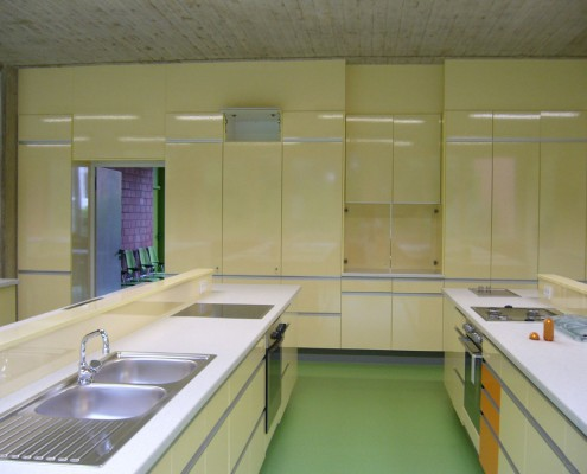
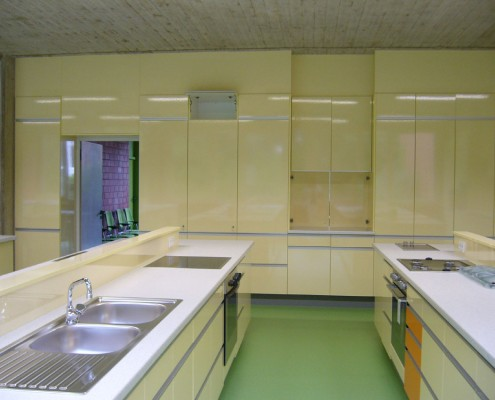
- pepper shaker (543, 328)
